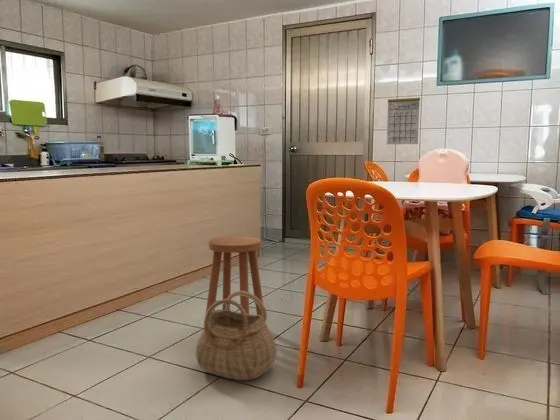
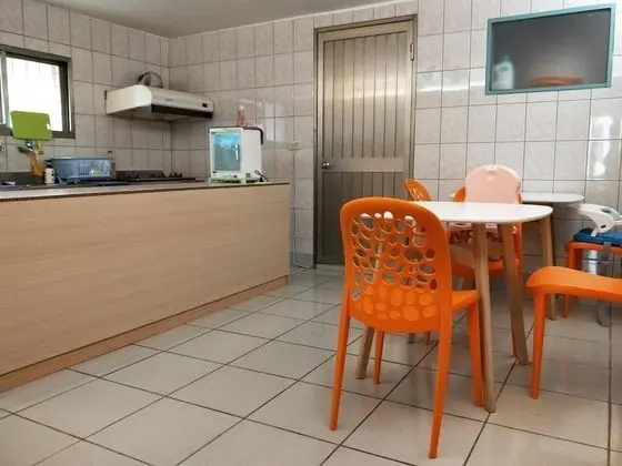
- basket (236, 332)
- stool (230, 287)
- calendar (403, 116)
